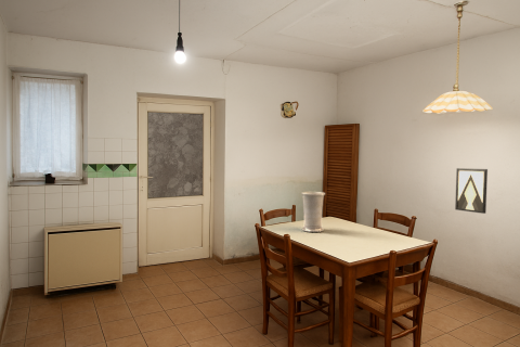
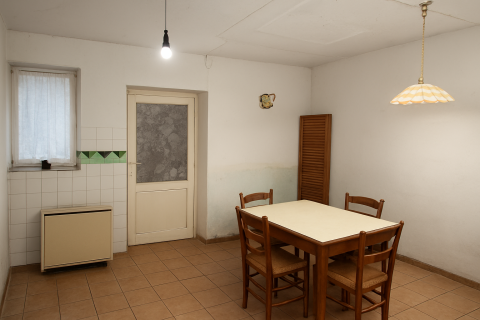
- wall art (470, 190)
- vase (312, 210)
